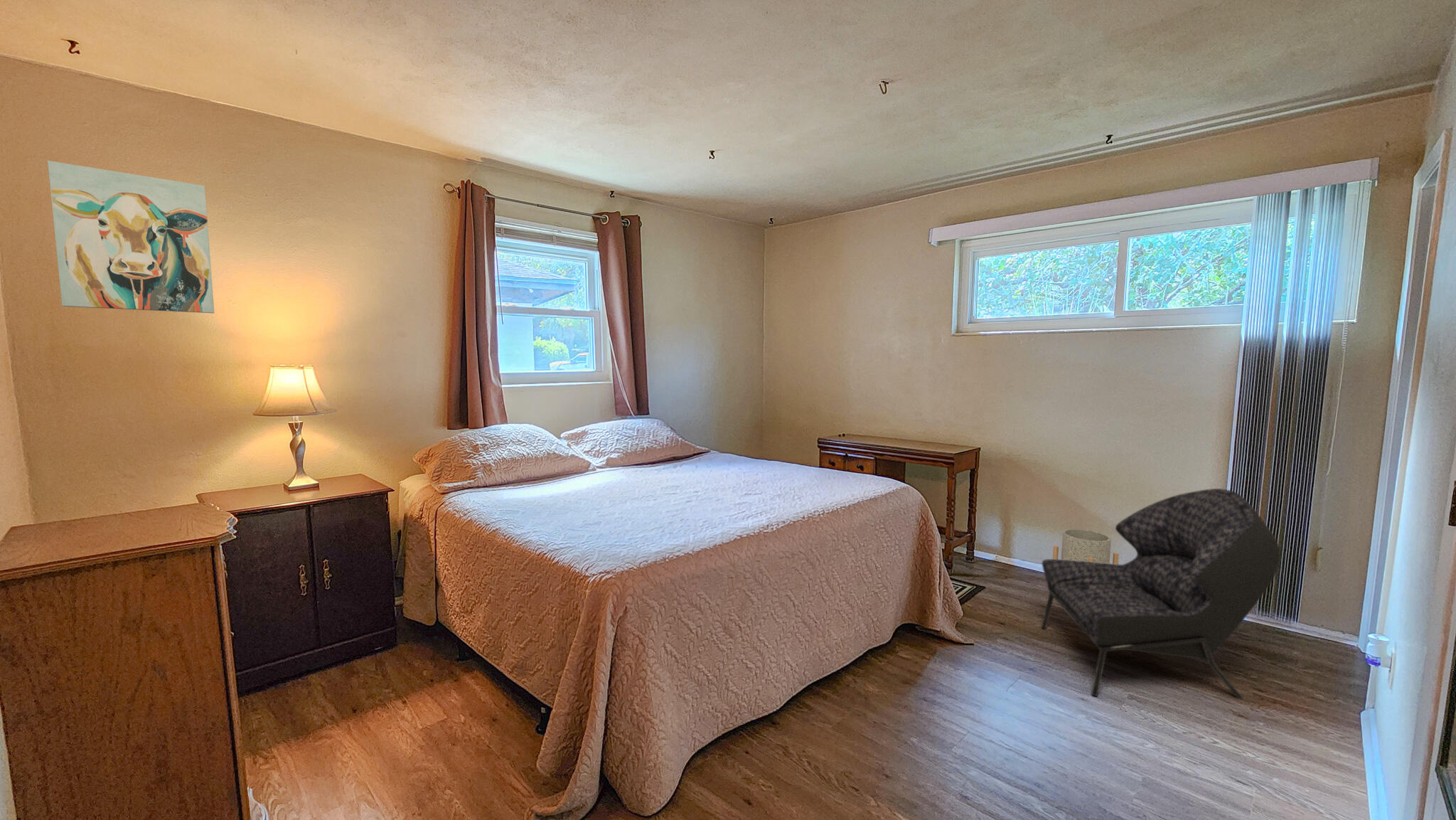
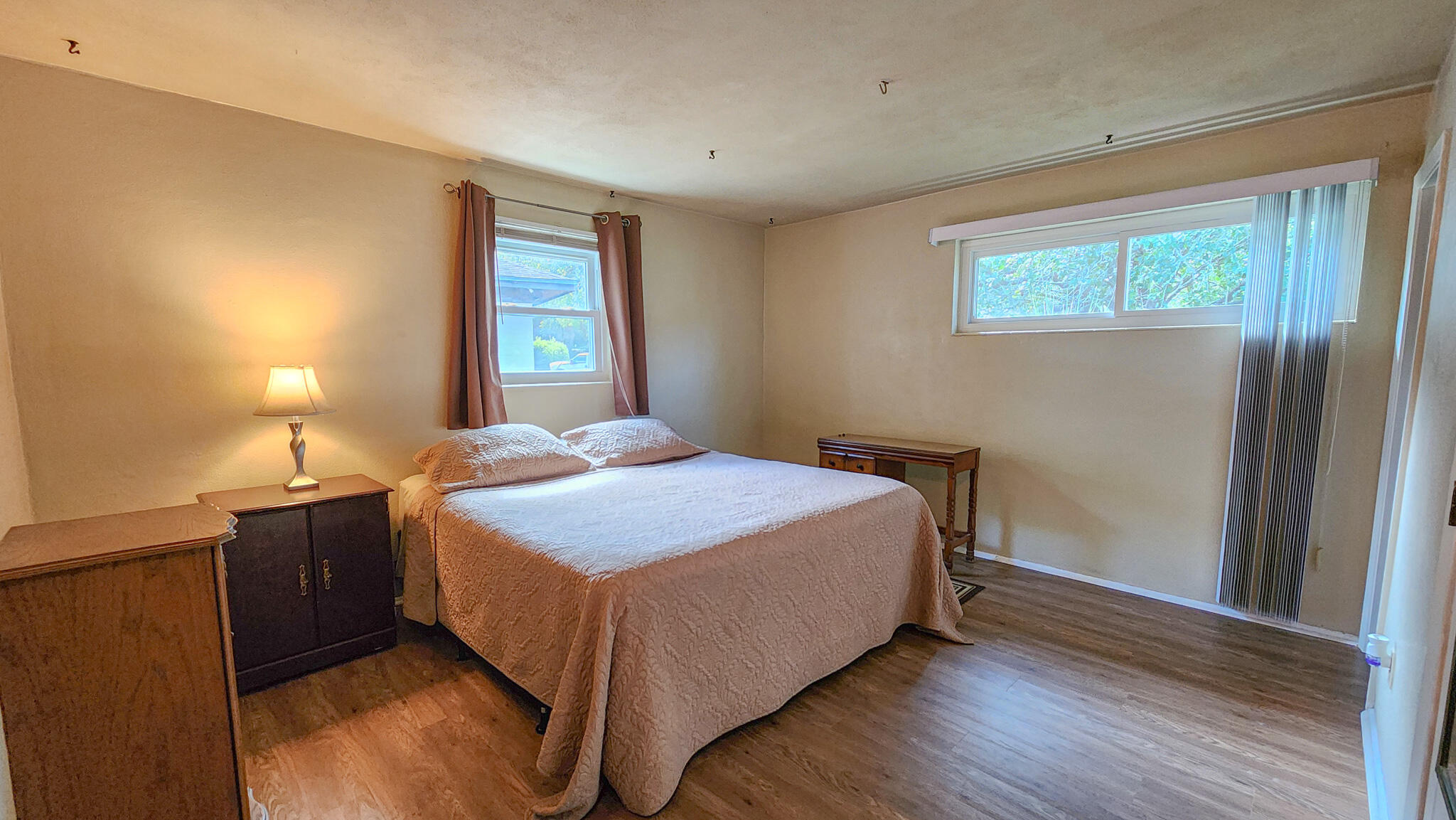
- armchair (1137, 576)
- planter (1086, 561)
- wall art (137, 243)
